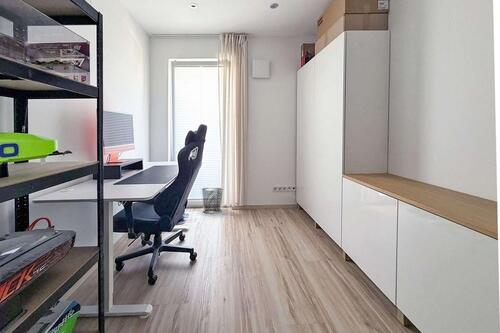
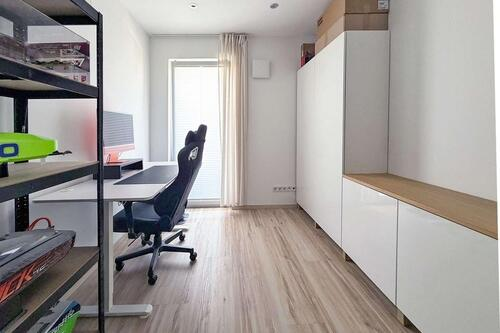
- waste bin (212, 200)
